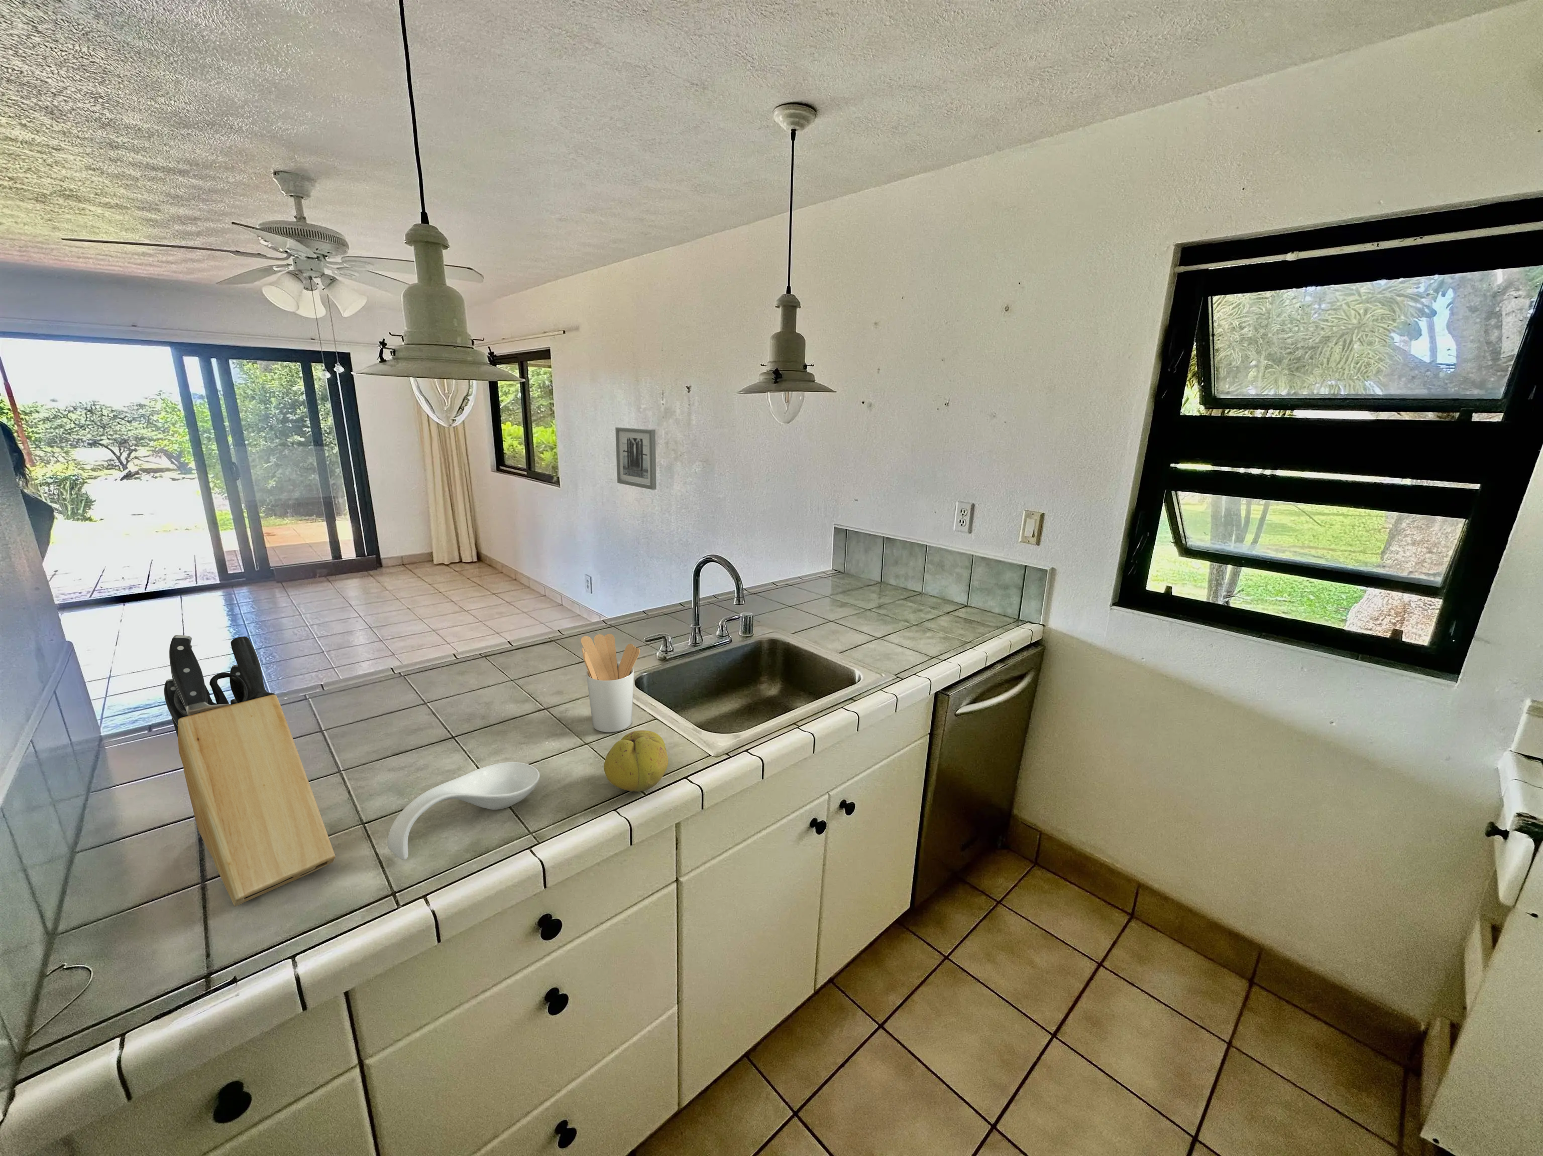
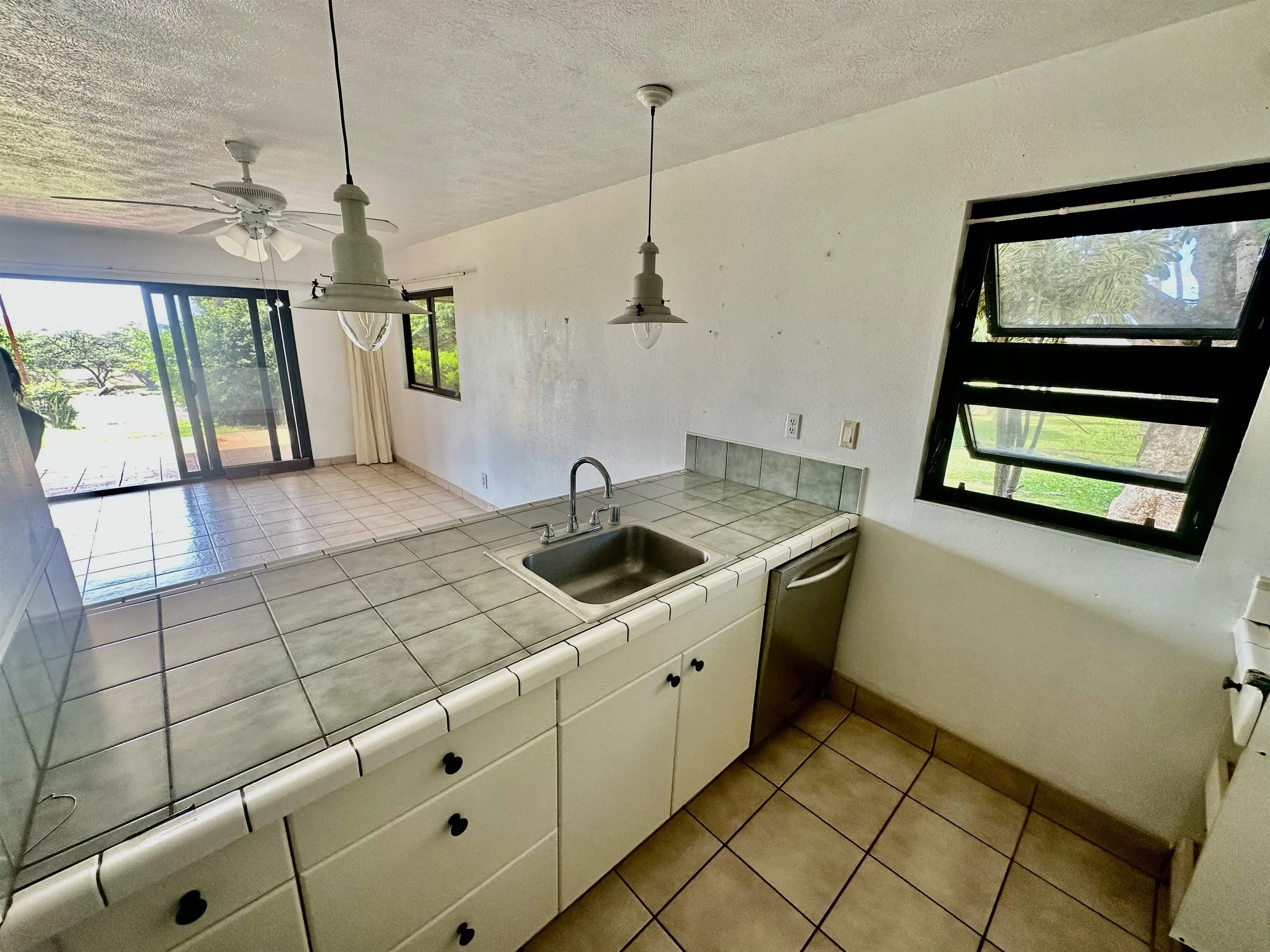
- wall art (635, 458)
- knife block (238, 747)
- spoon rest (469, 798)
- fruit (637, 761)
- utensil holder (606, 680)
